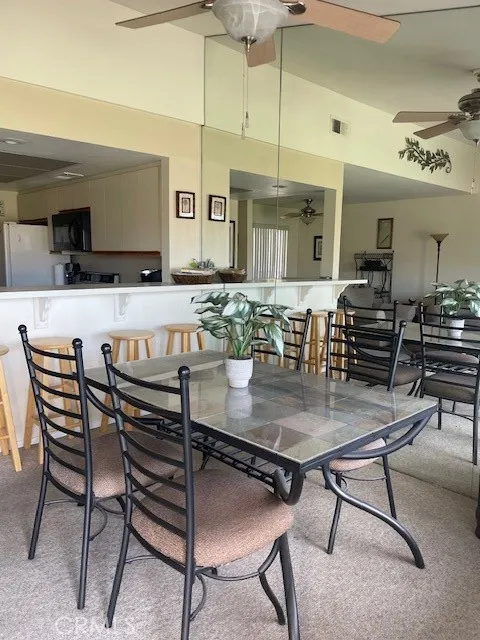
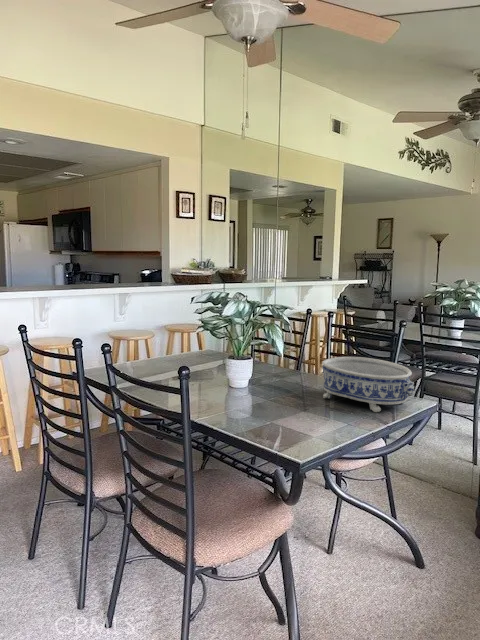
+ decorative bowl (364, 382)
